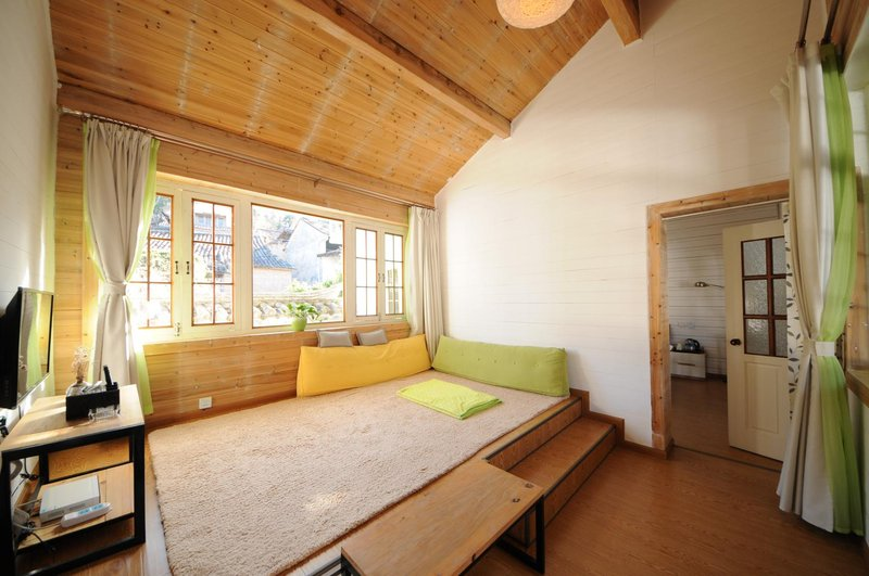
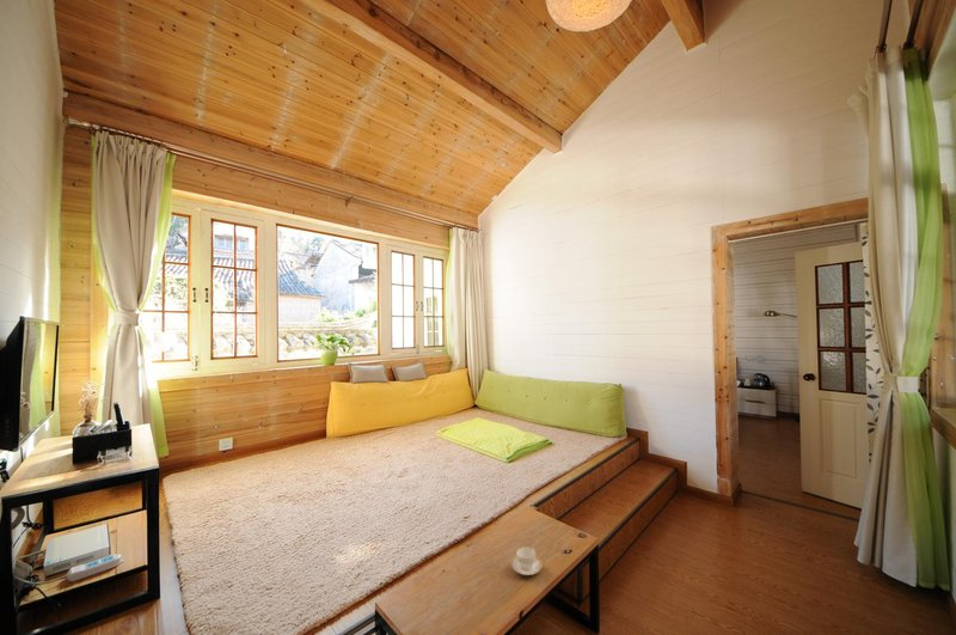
+ teacup (526, 561)
